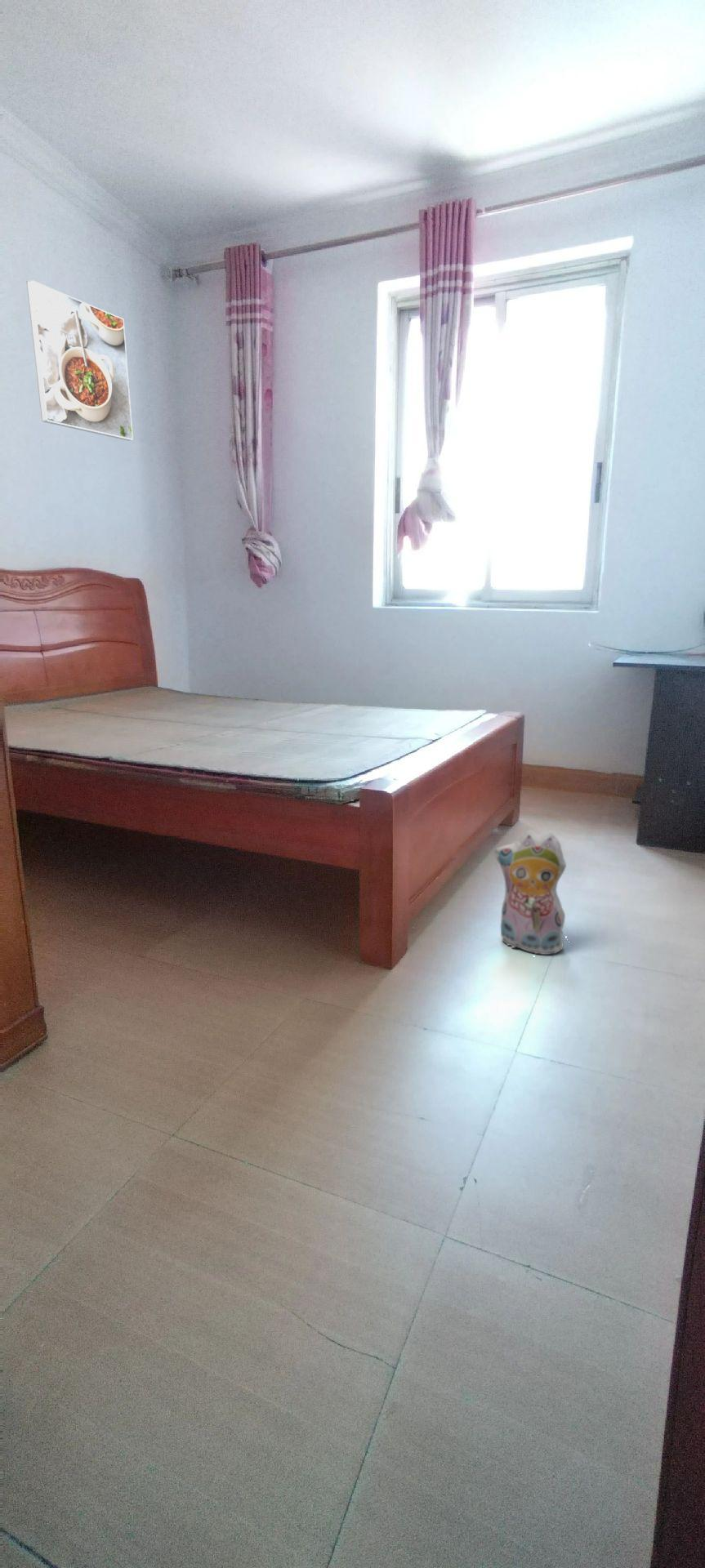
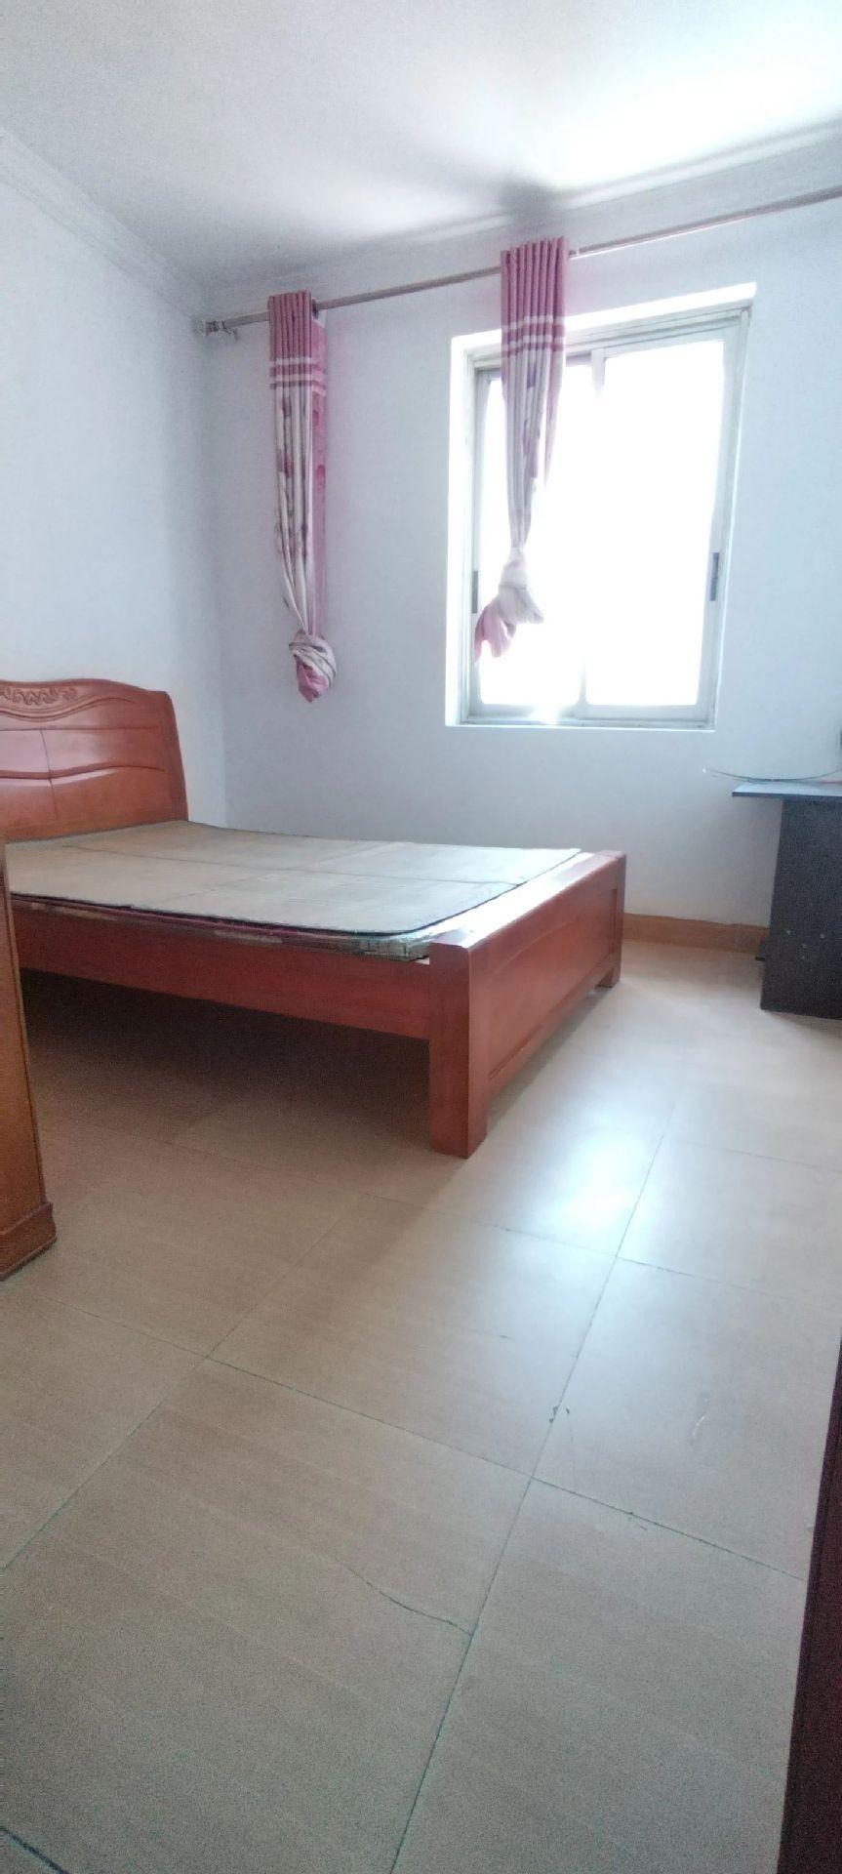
- plush toy (532, 889)
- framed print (84, 368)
